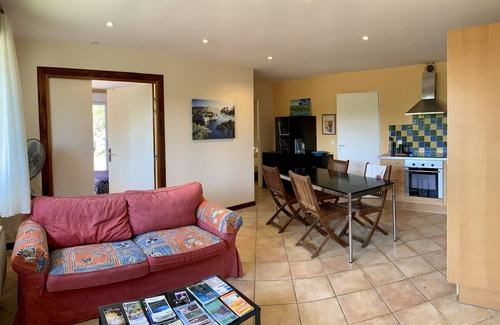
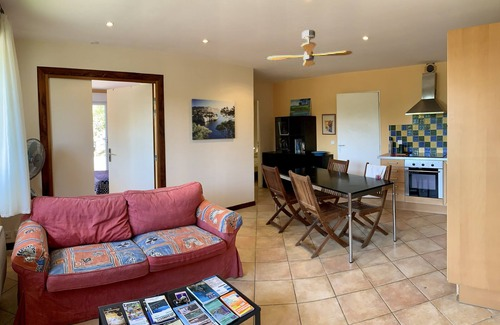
+ ceiling fan (308, 45)
